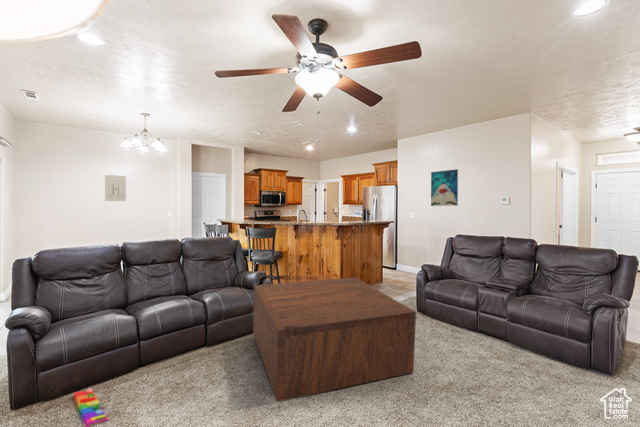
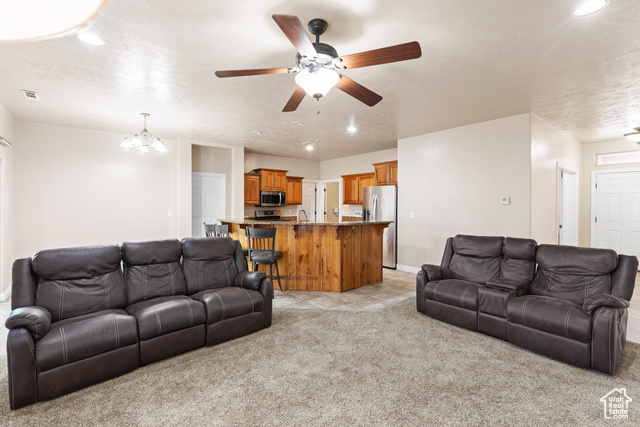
- wall art (443, 188)
- knob puzzle (89, 404)
- coffee table (325, 324)
- wall art (115, 188)
